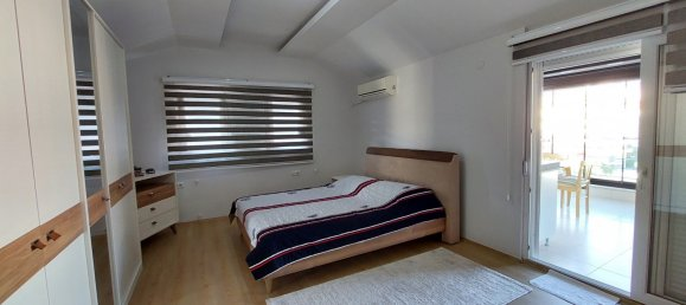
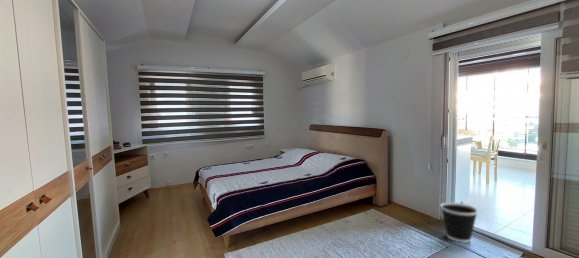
+ wastebasket (458, 222)
